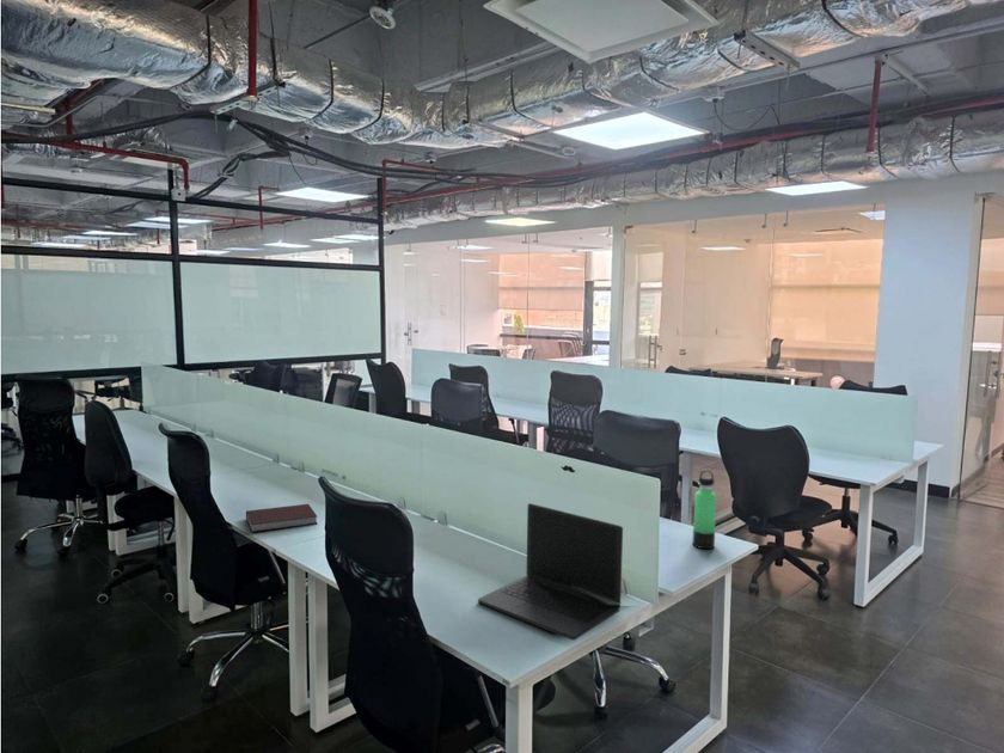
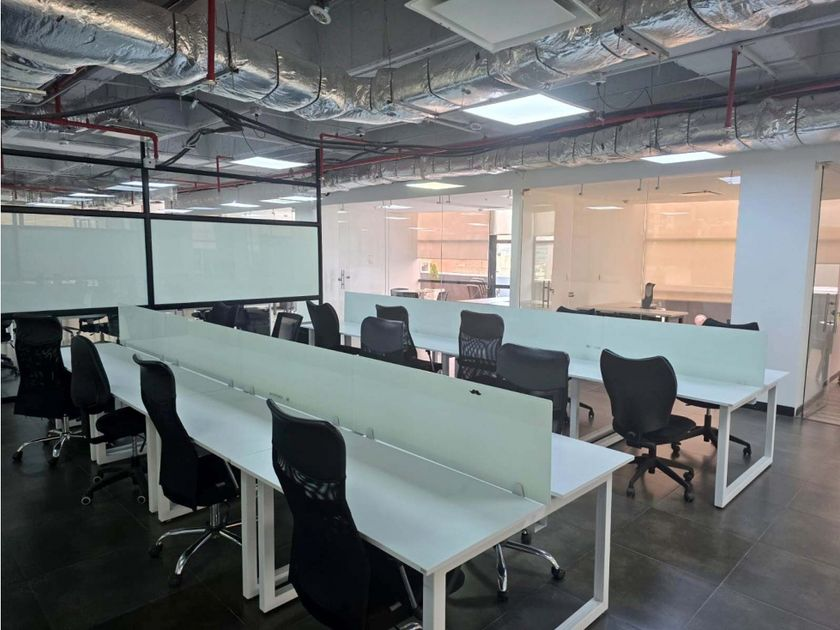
- thermos bottle (704, 507)
- laptop (549, 564)
- notebook (281, 516)
